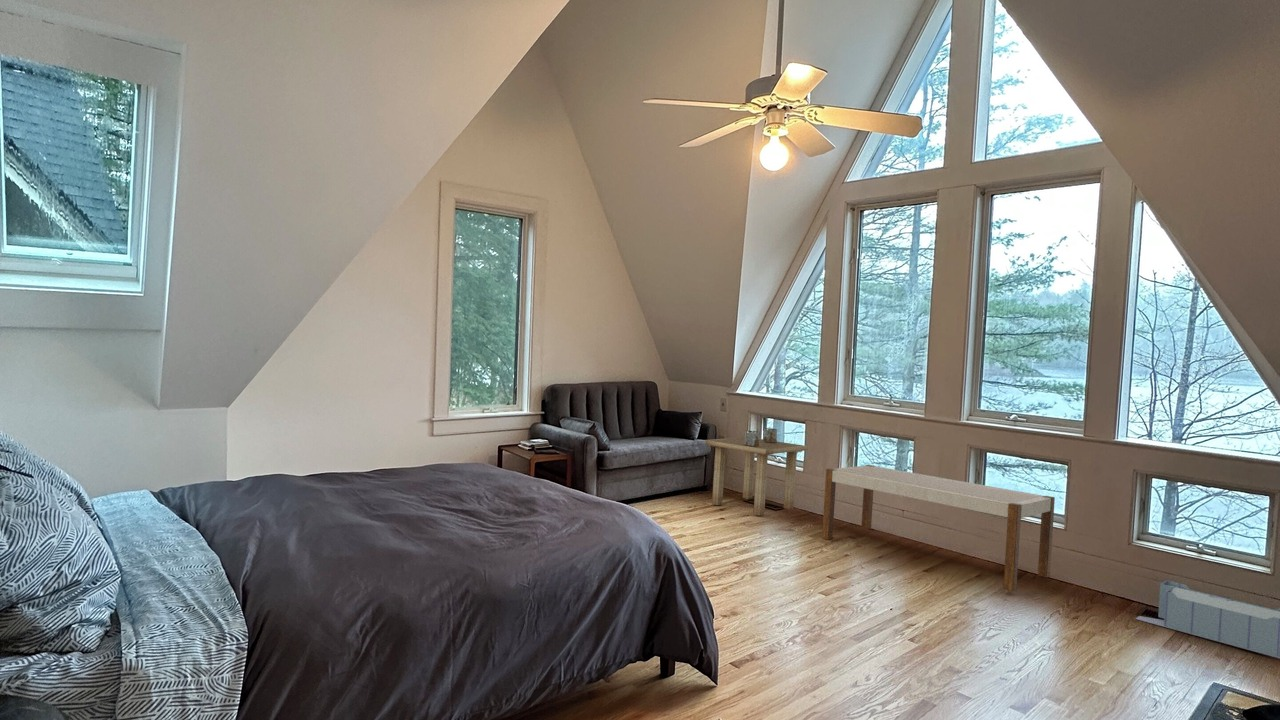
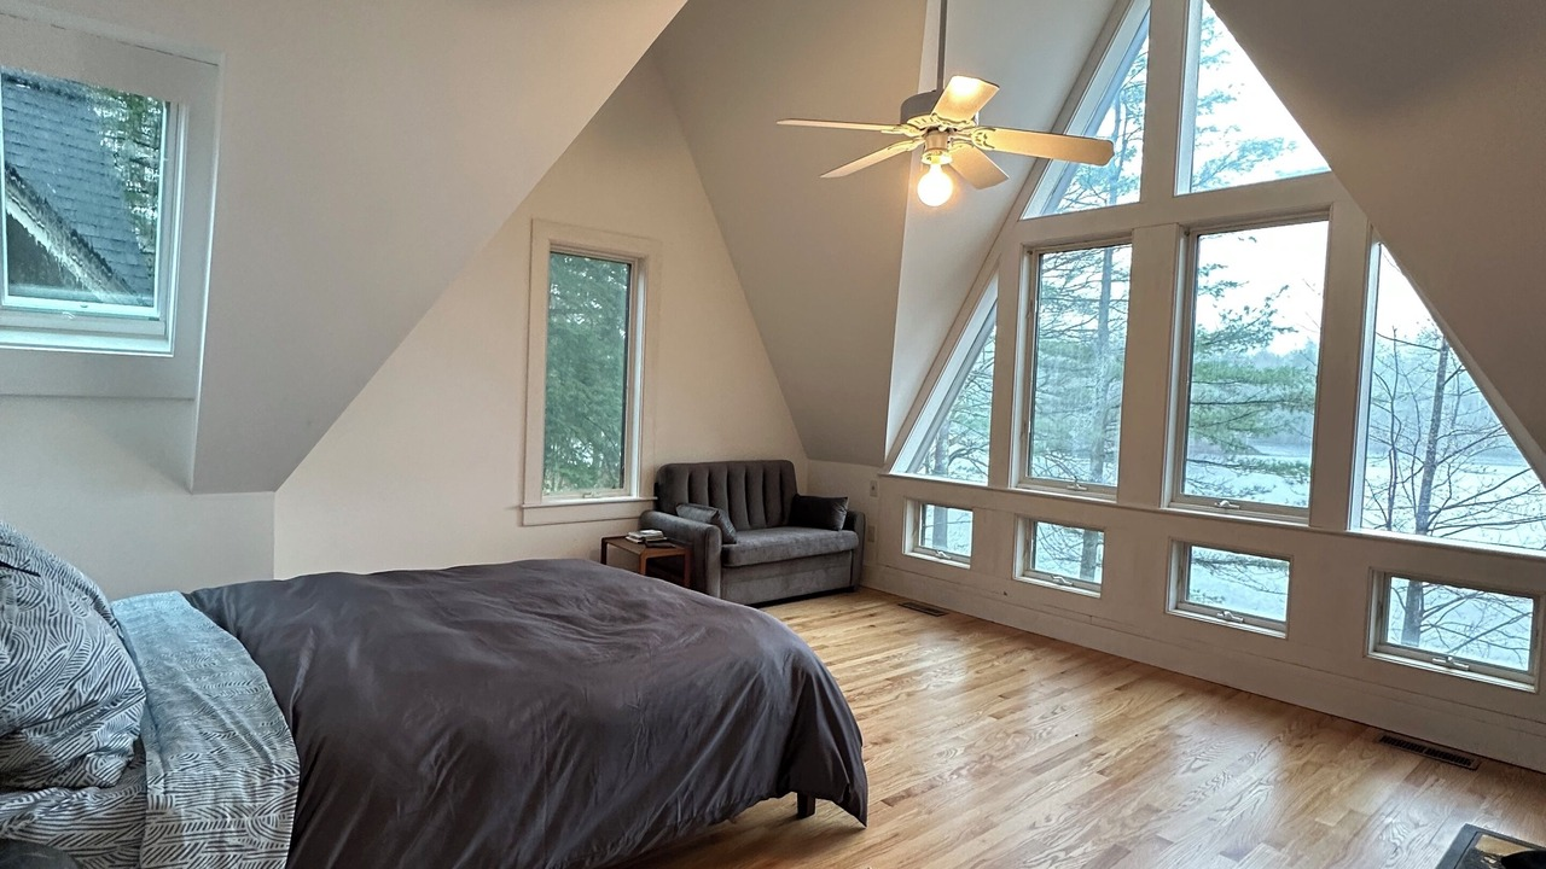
- side table (756, 467)
- bench (934, 502)
- storage bin (1214, 615)
